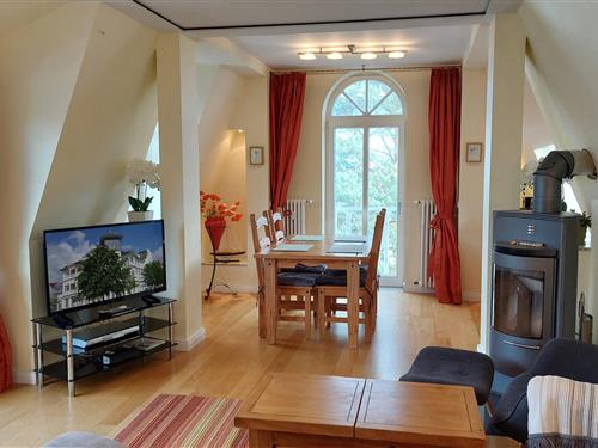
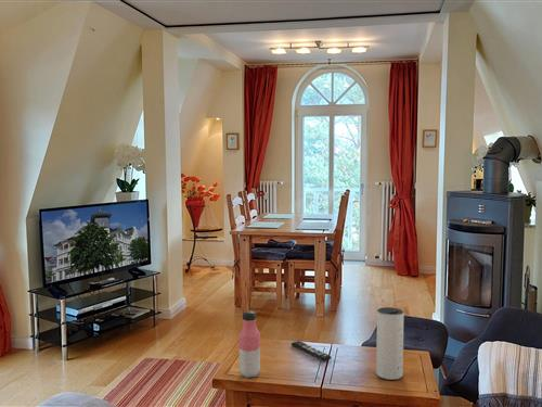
+ speaker (389, 342)
+ water bottle (249, 343)
+ remote control (310, 349)
